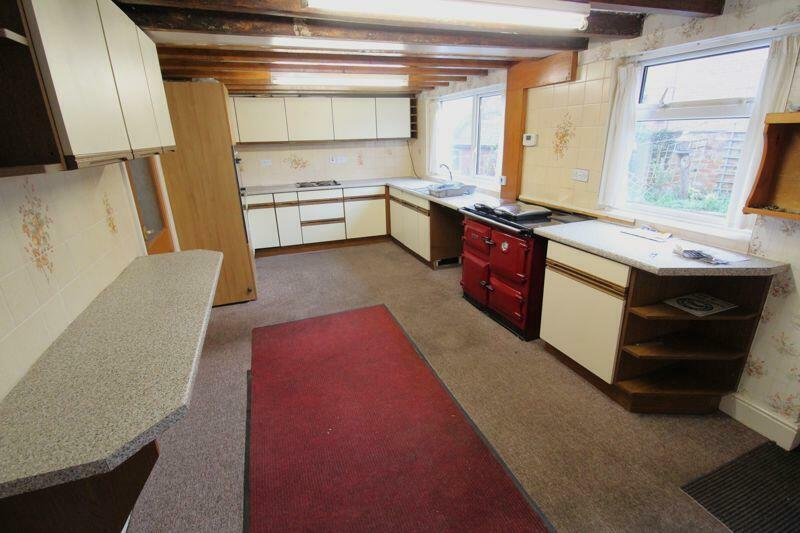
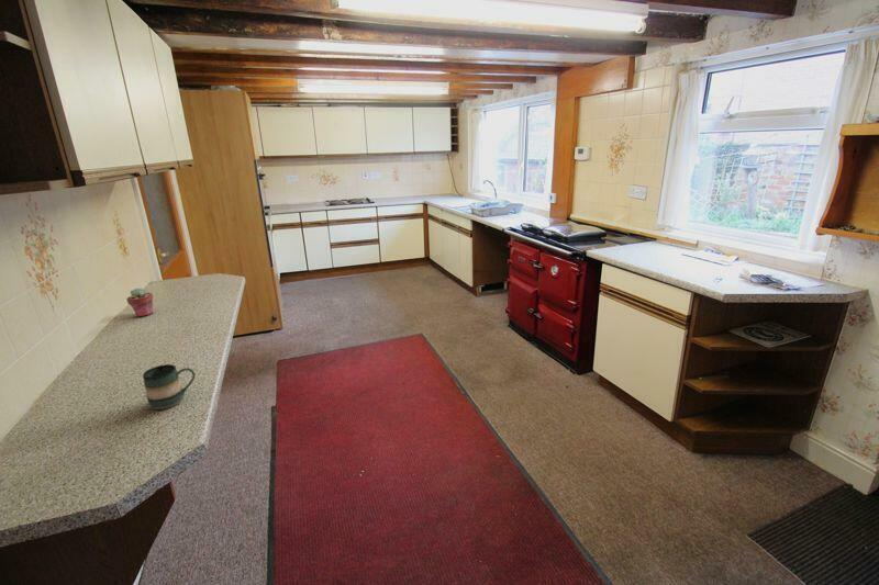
+ potted succulent (141, 301)
+ mug (170, 384)
